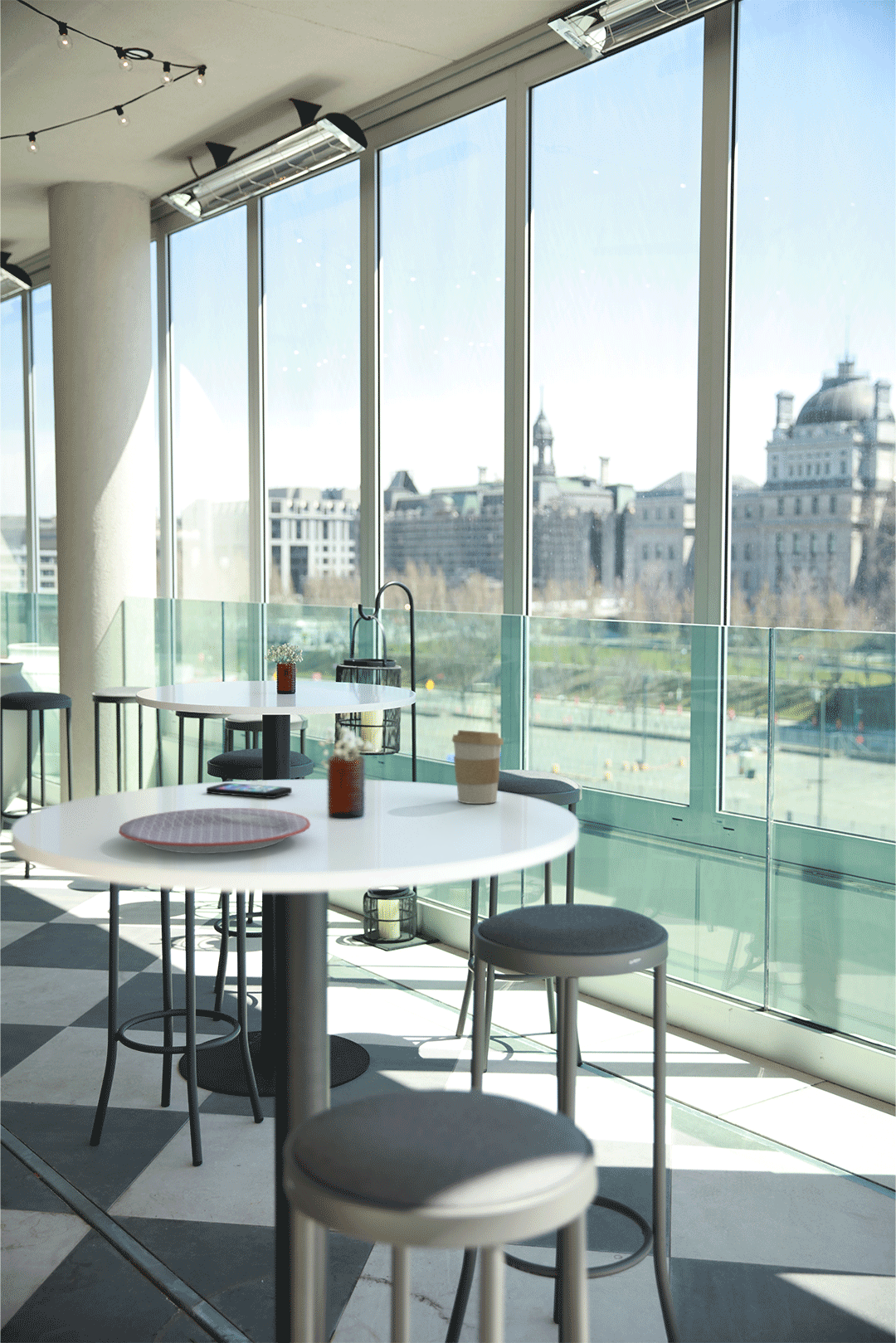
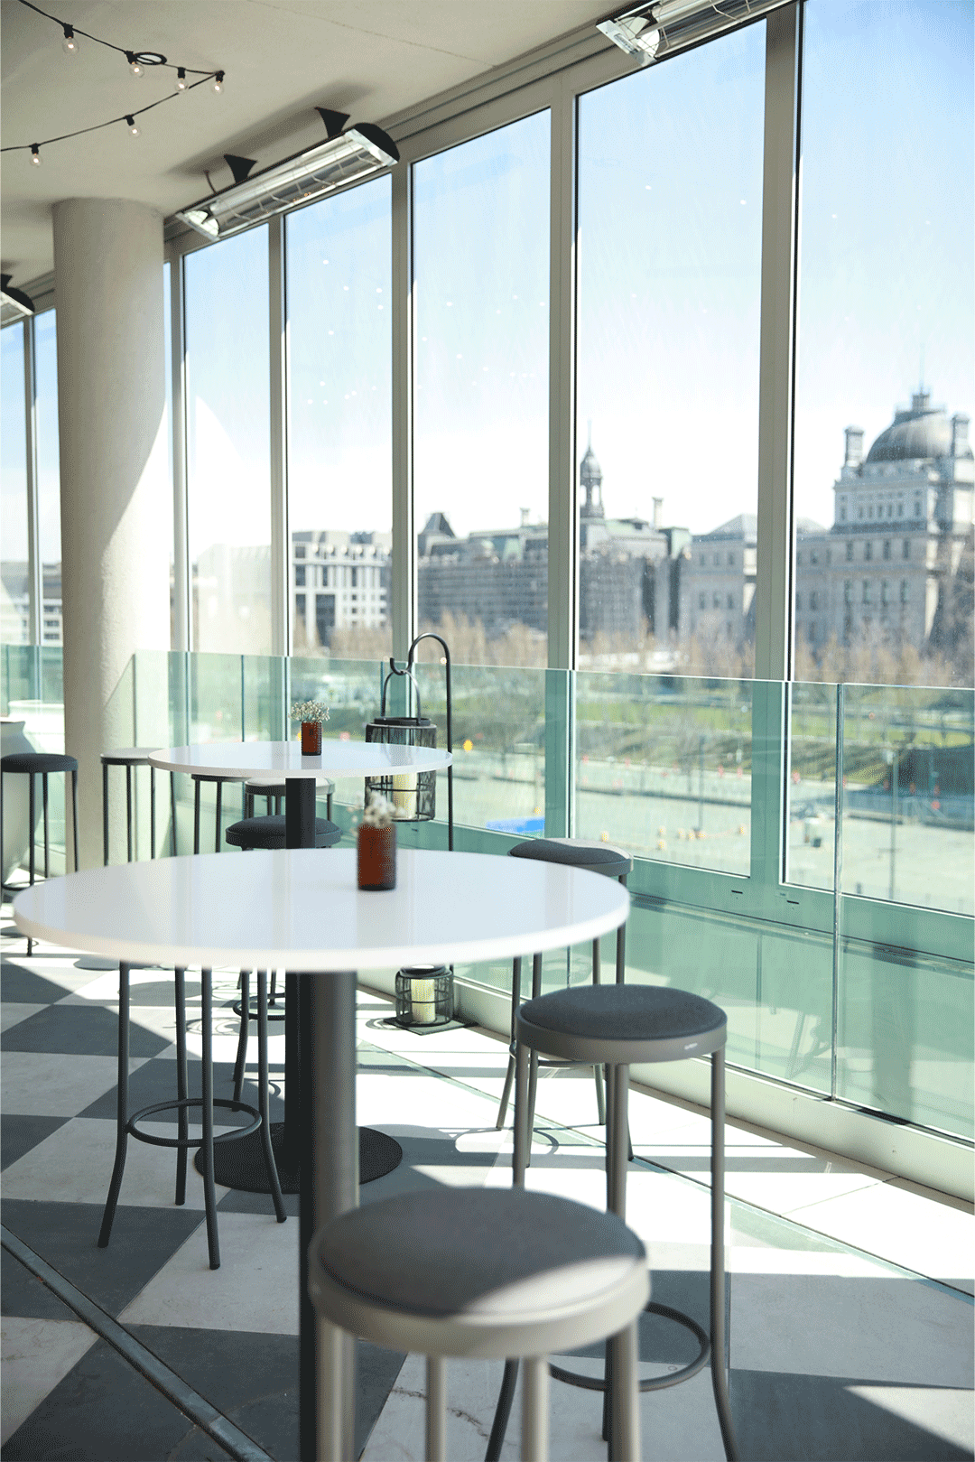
- coffee cup (477, 764)
- plate (216, 831)
- smartphone (249, 790)
